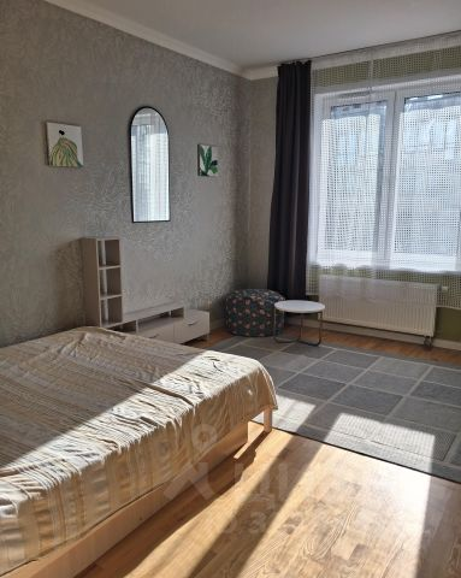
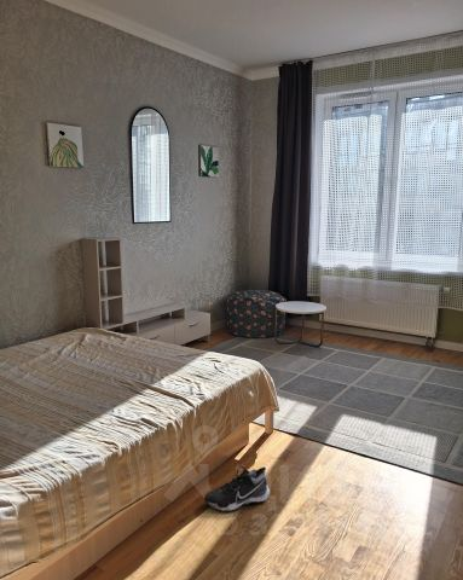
+ shoe (237, 487)
